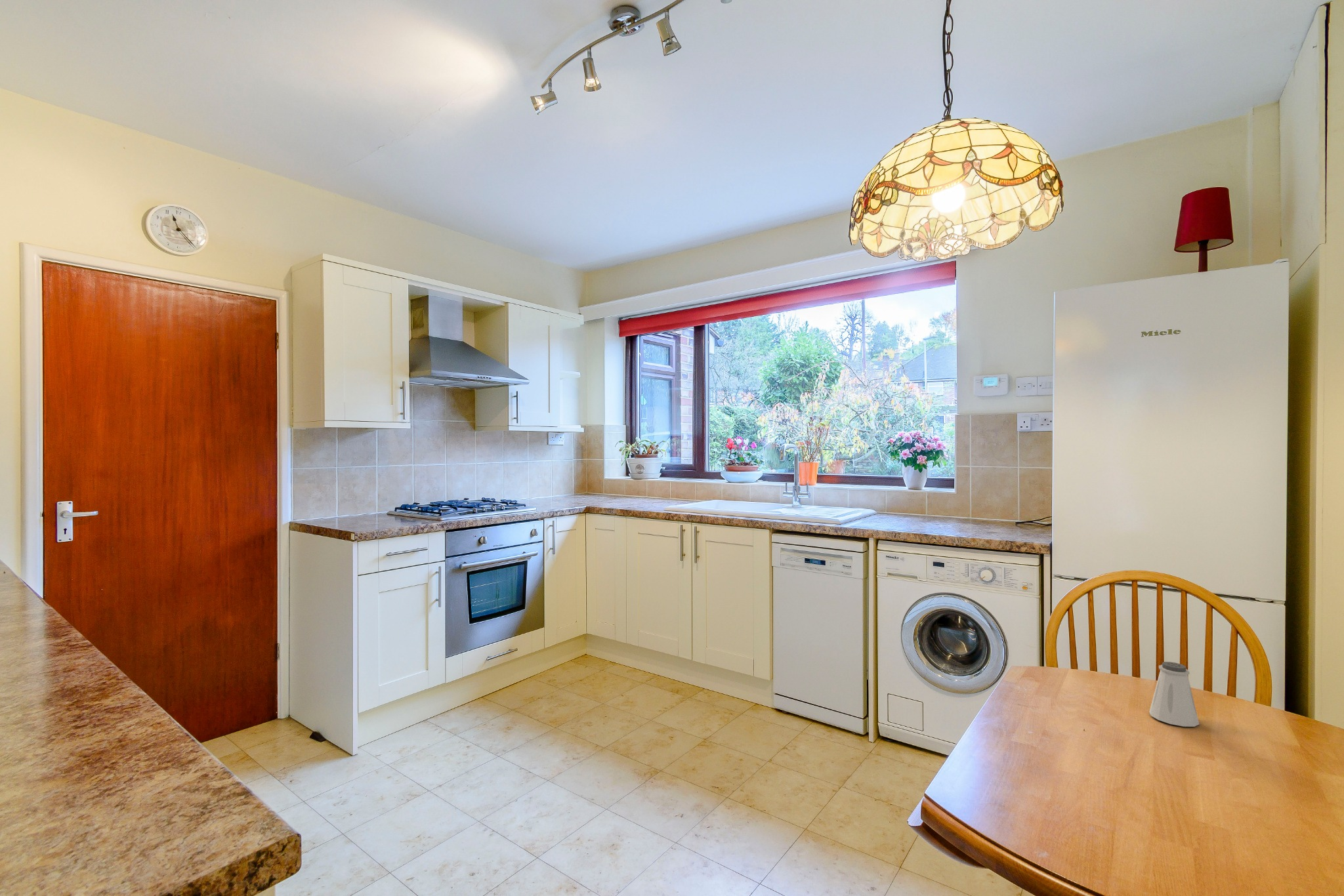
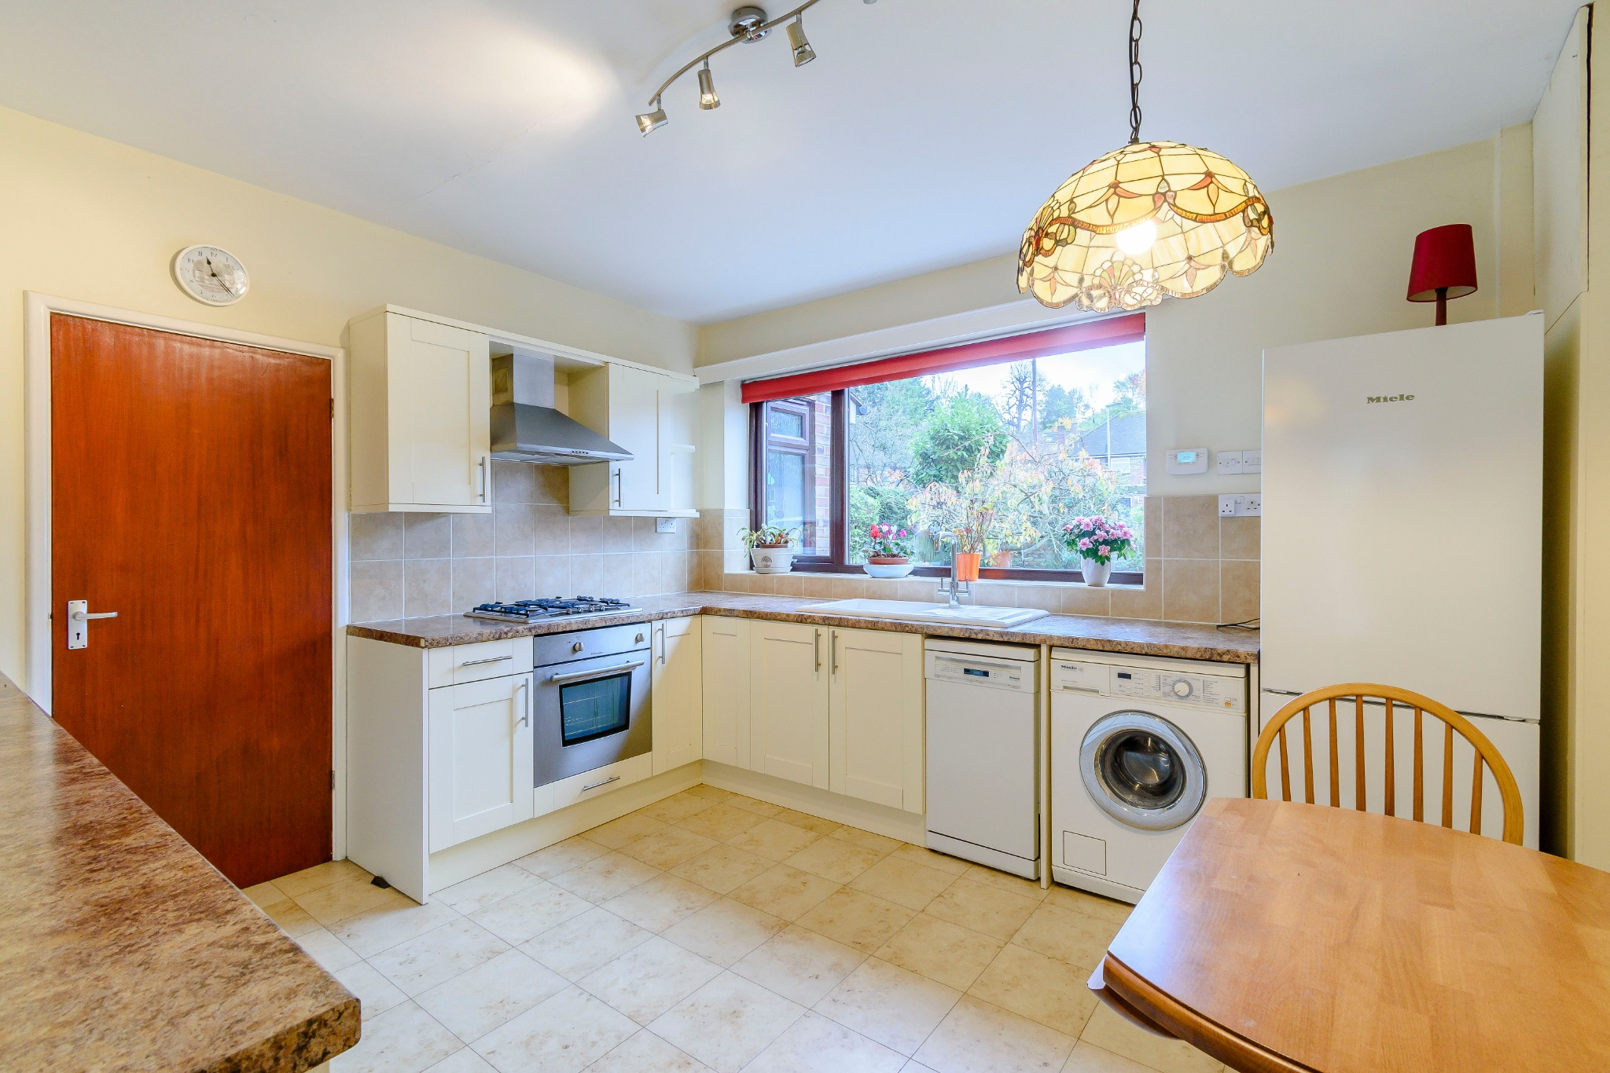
- saltshaker (1173, 691)
